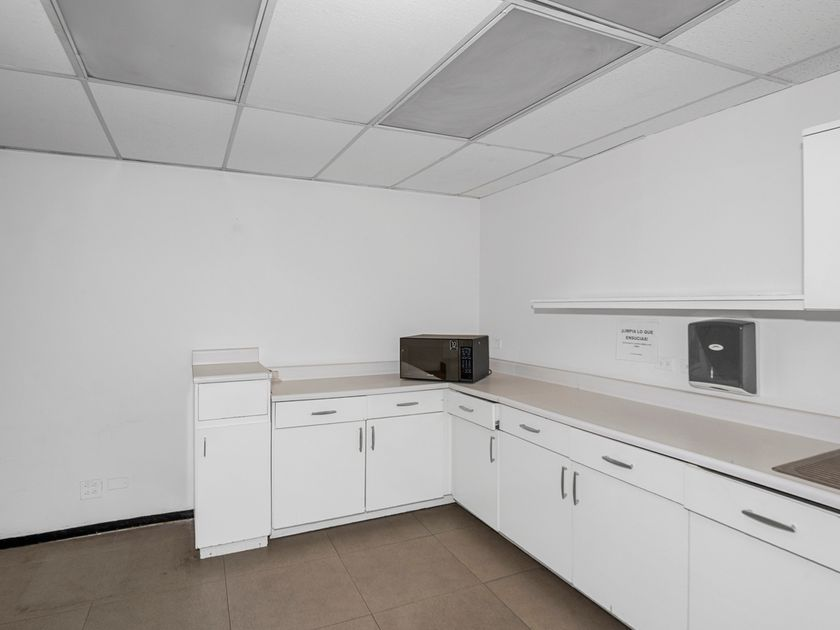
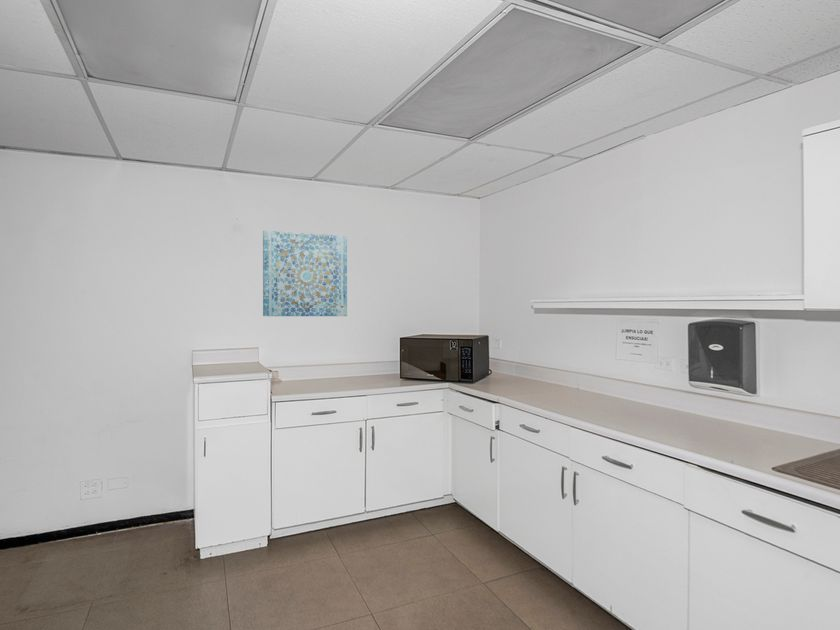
+ wall art (306, 274)
